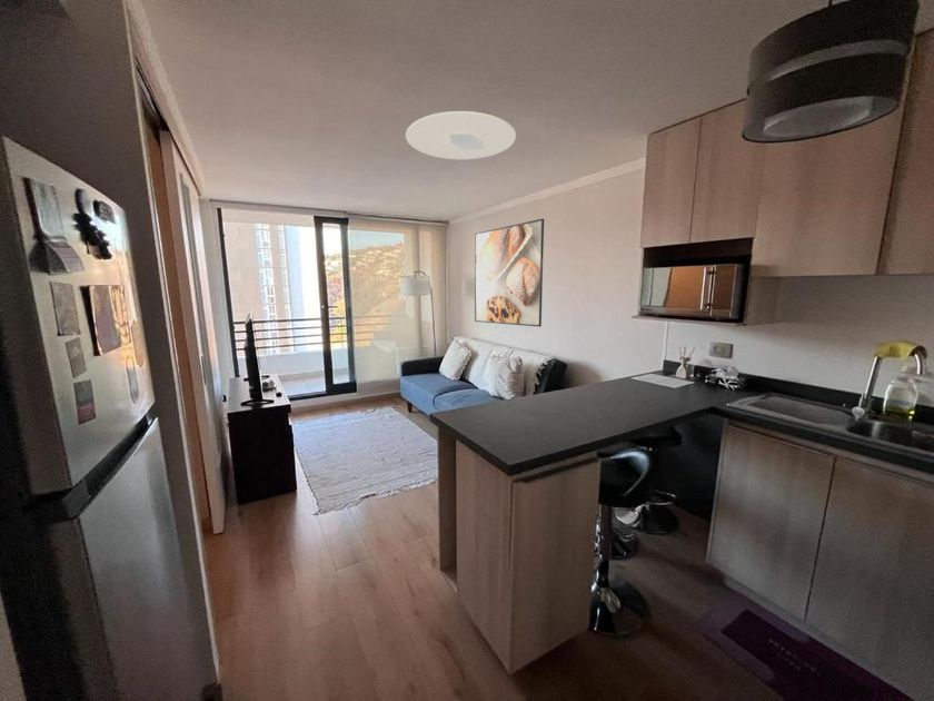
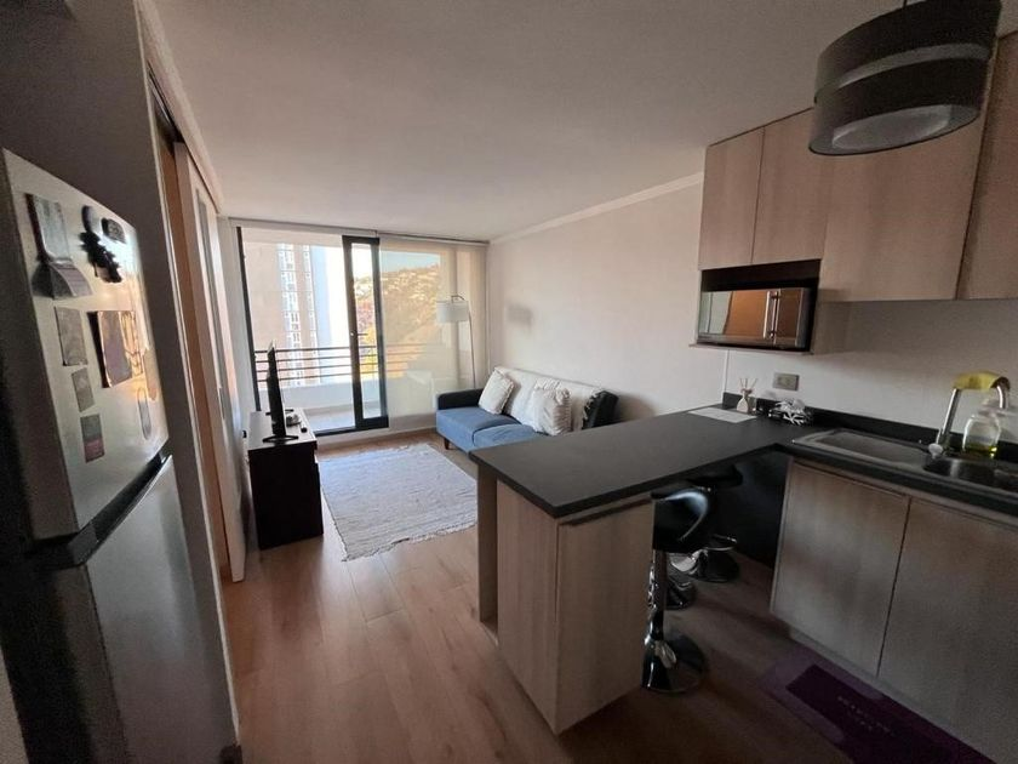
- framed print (505, 276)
- ceiling light (460, 132)
